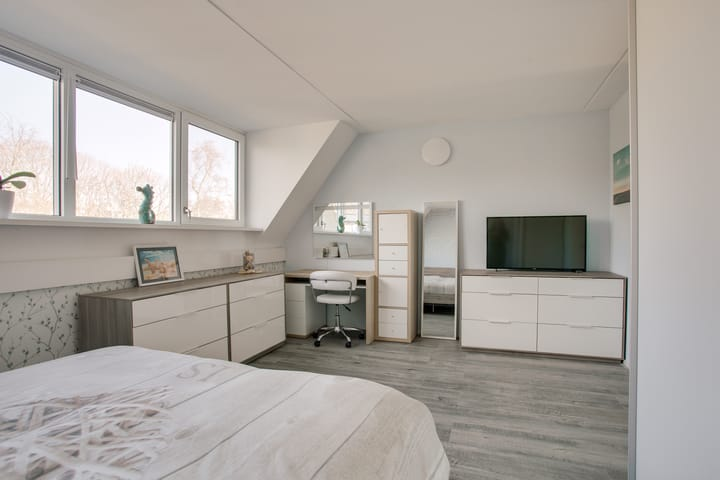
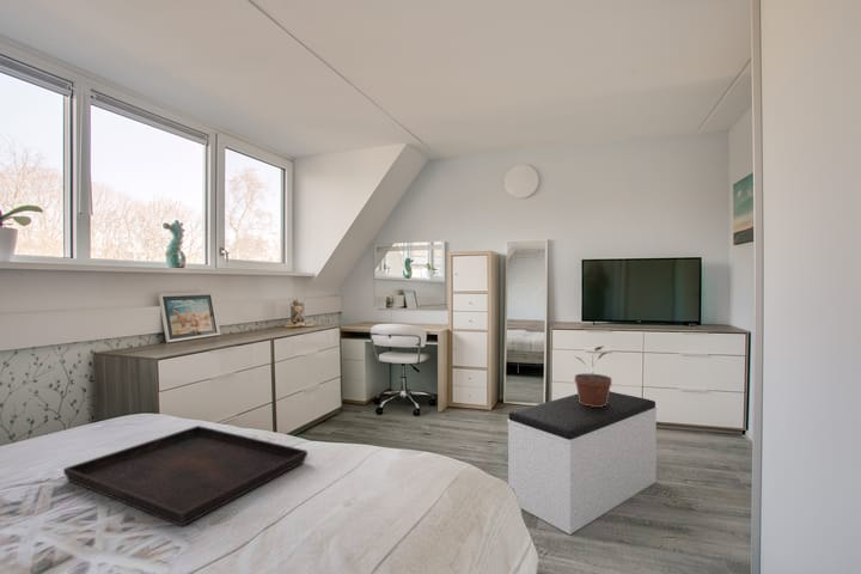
+ serving tray (191, 464)
+ bench (585, 447)
+ potted plant (592, 374)
